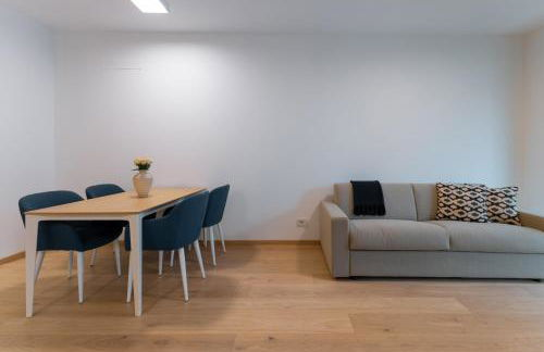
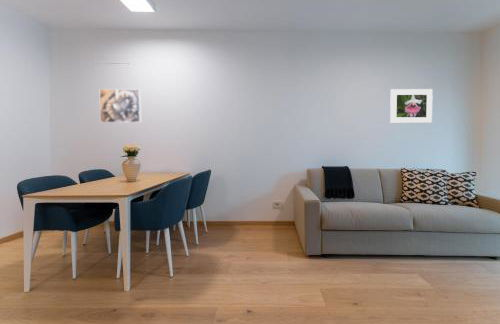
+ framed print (411, 106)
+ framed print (120, 106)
